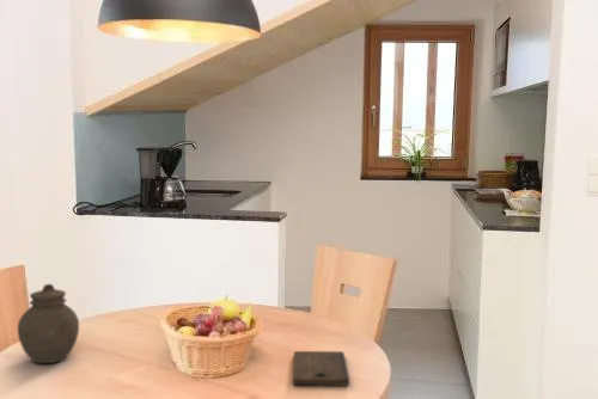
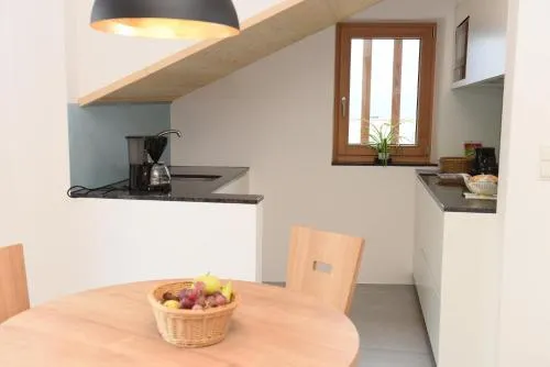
- jar (48, 321)
- cutting board (319, 367)
